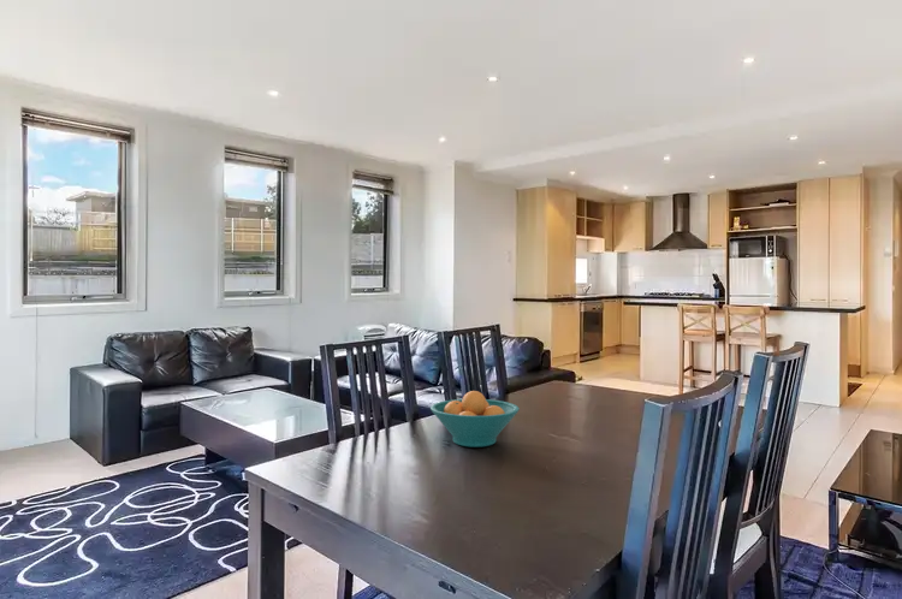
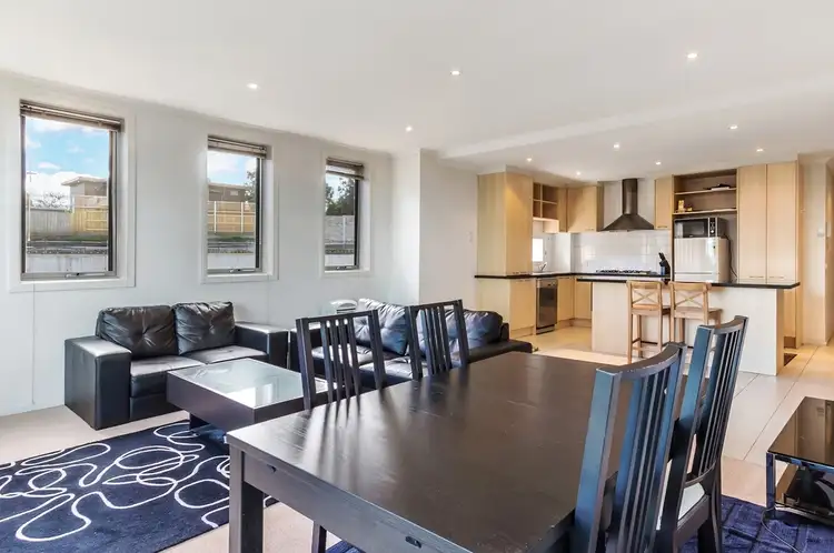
- fruit bowl (474, 416)
